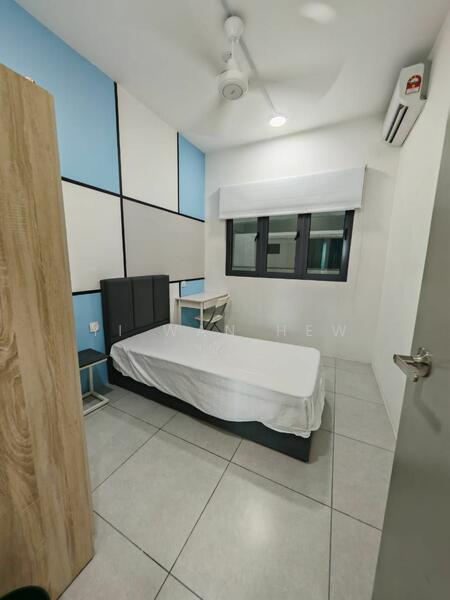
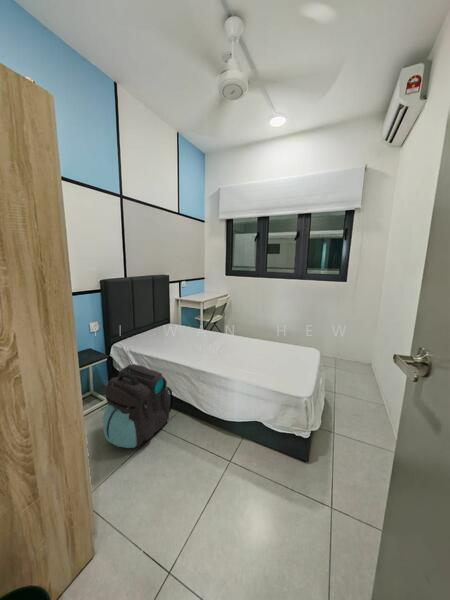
+ backpack (138, 399)
